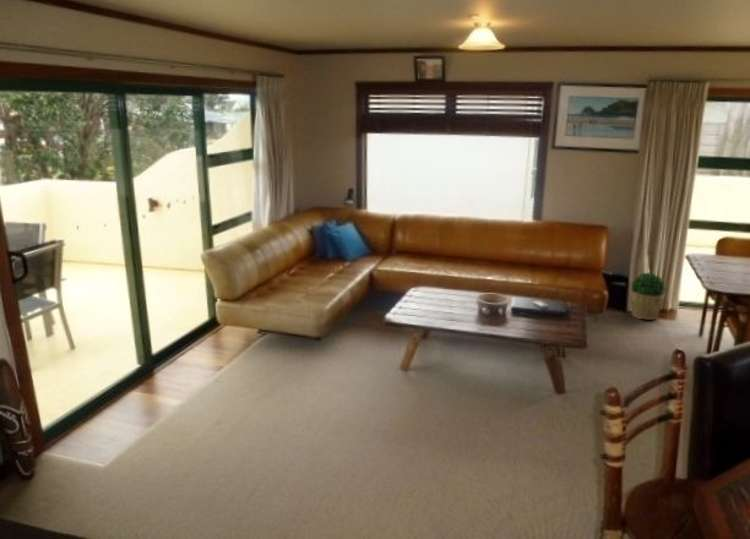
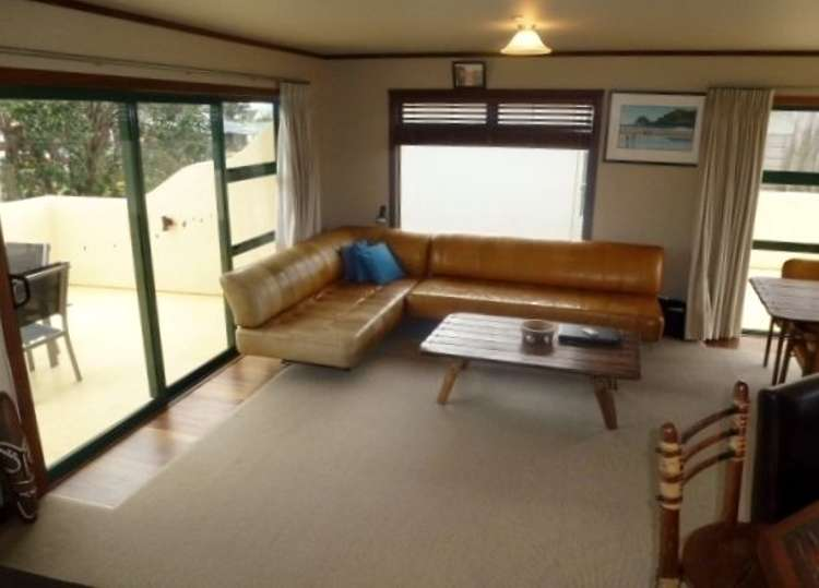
- potted plant (646, 295)
